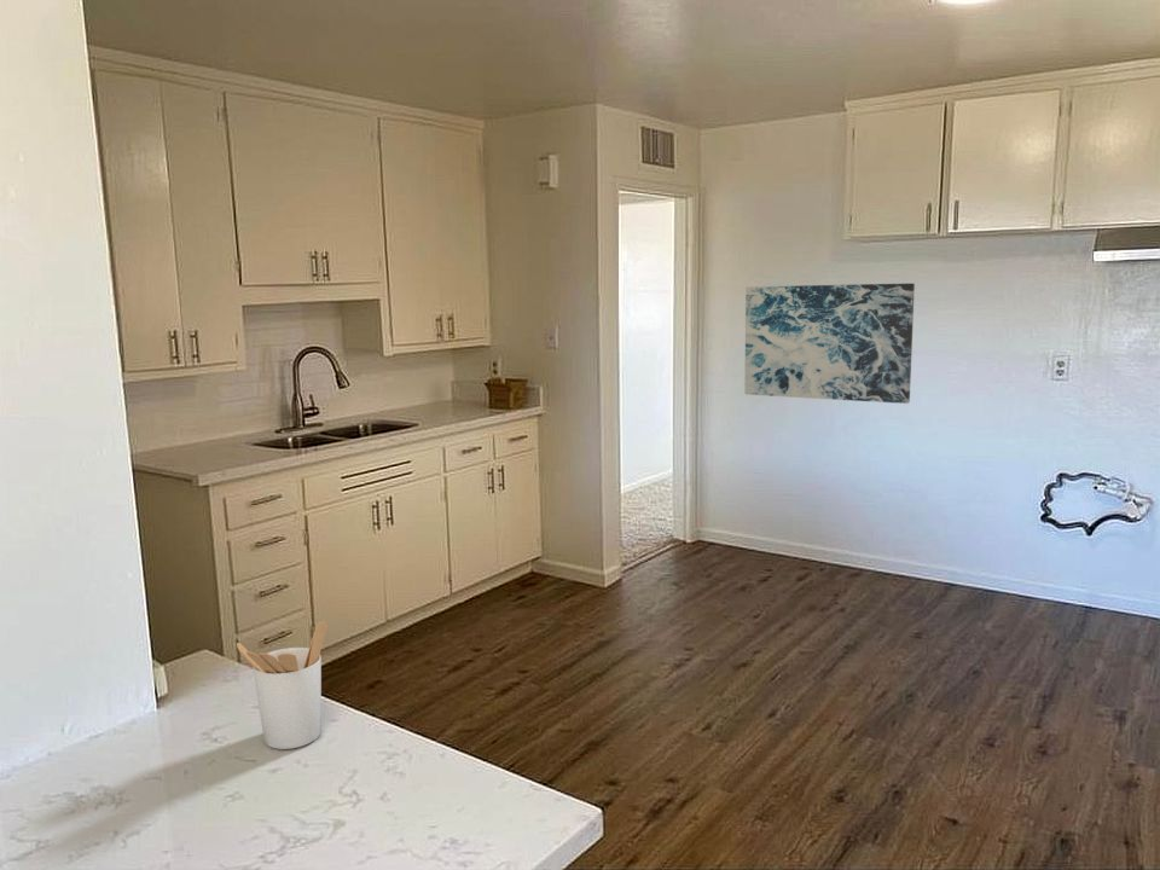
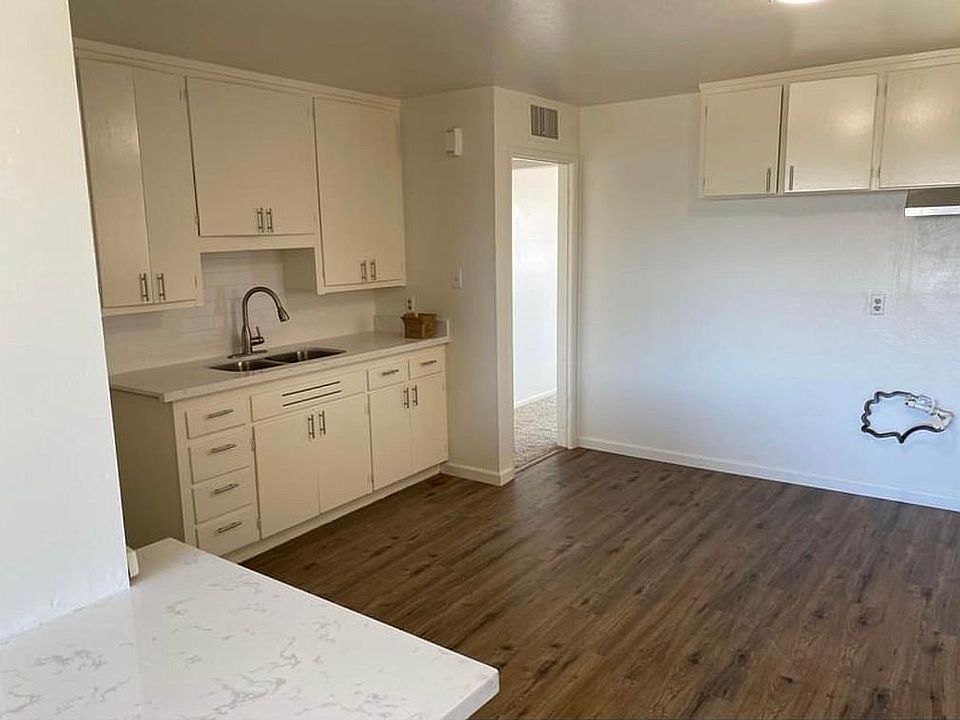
- utensil holder (284, 686)
- wall art (824, 342)
